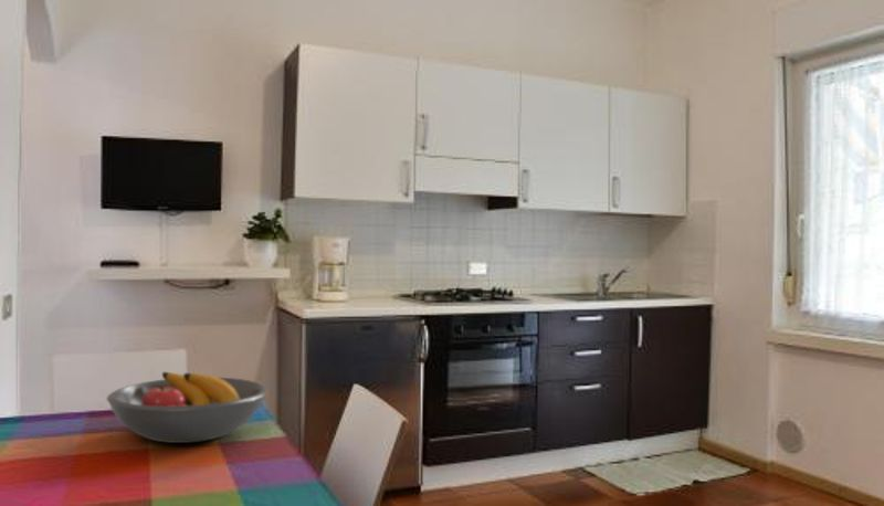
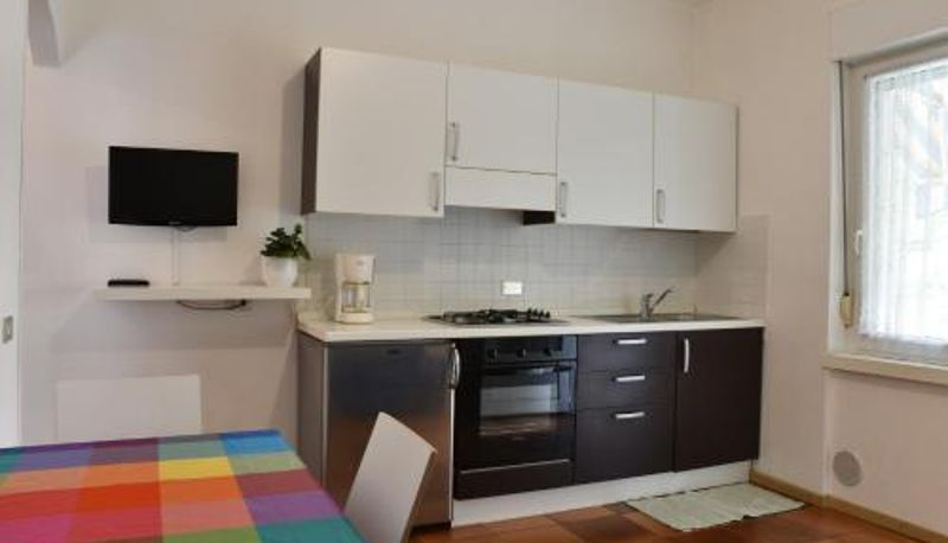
- fruit bowl (189, 407)
